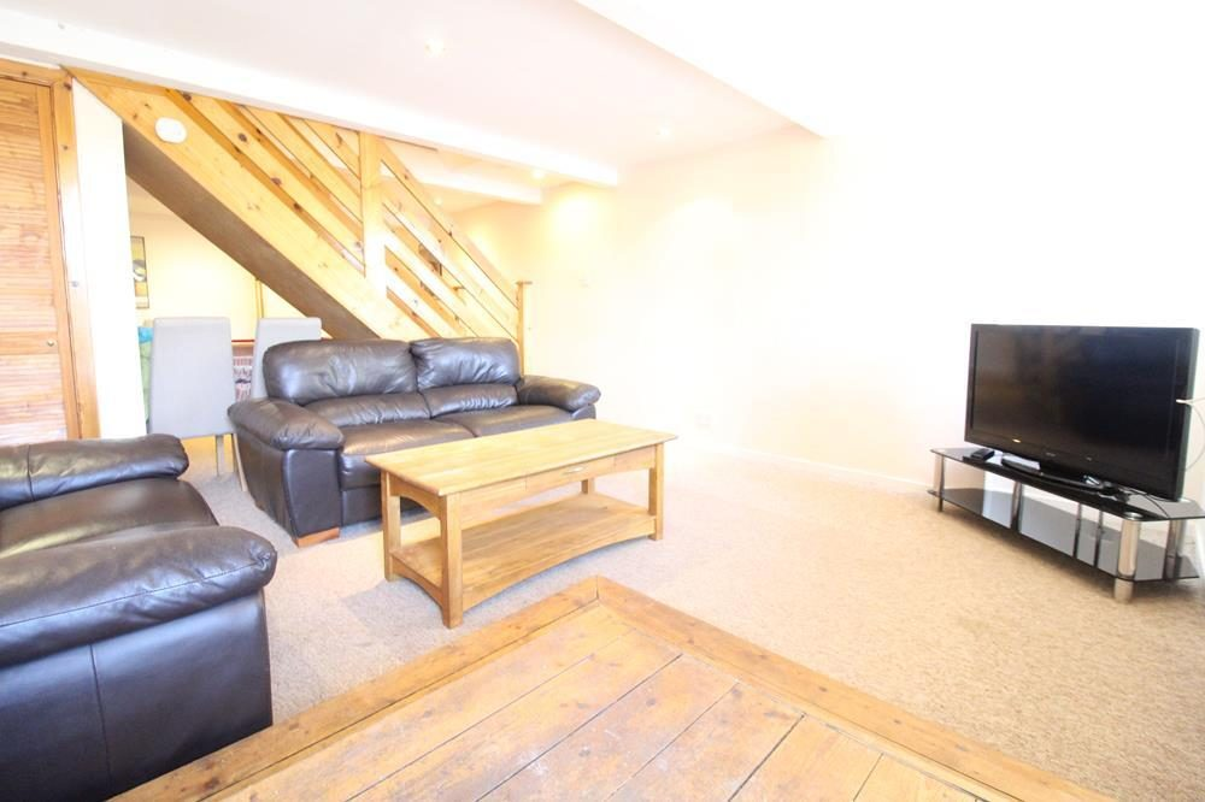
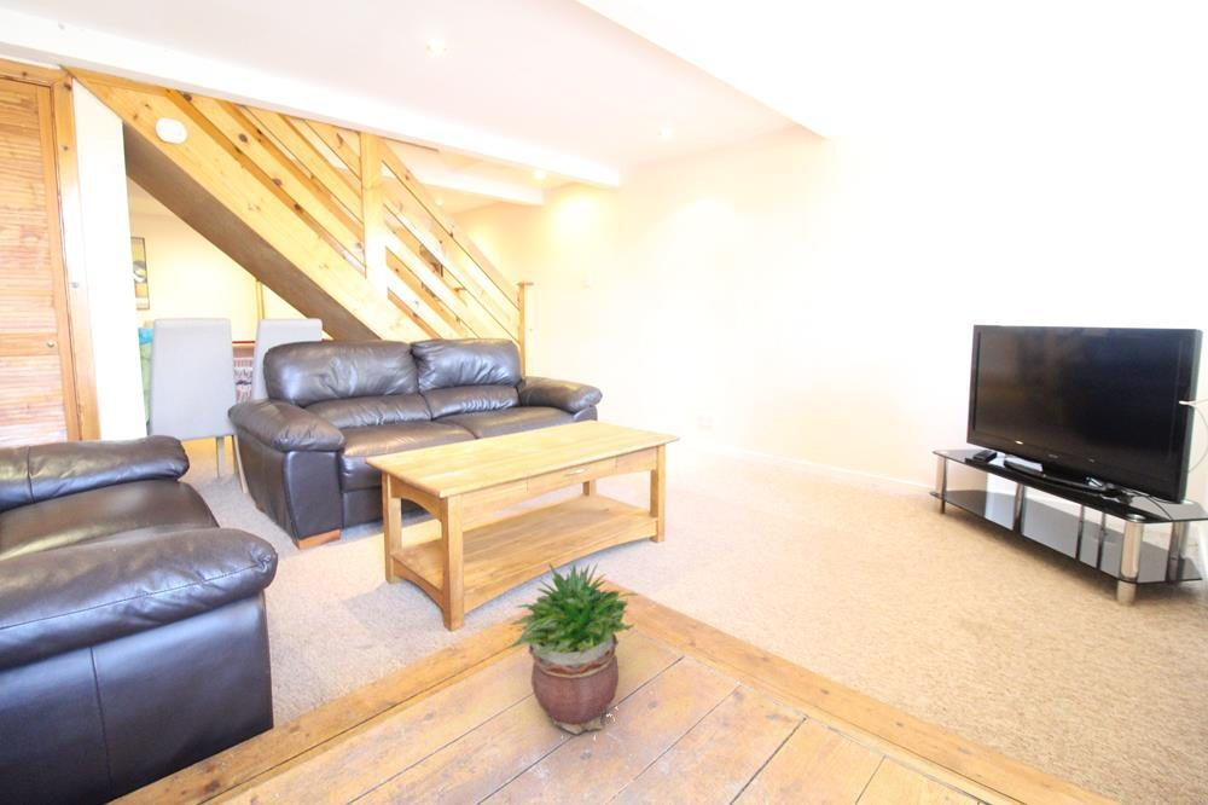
+ potted plant (573, 642)
